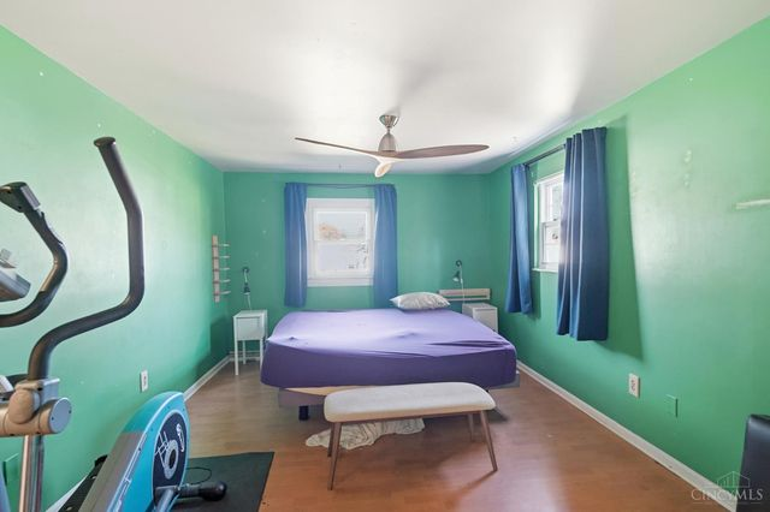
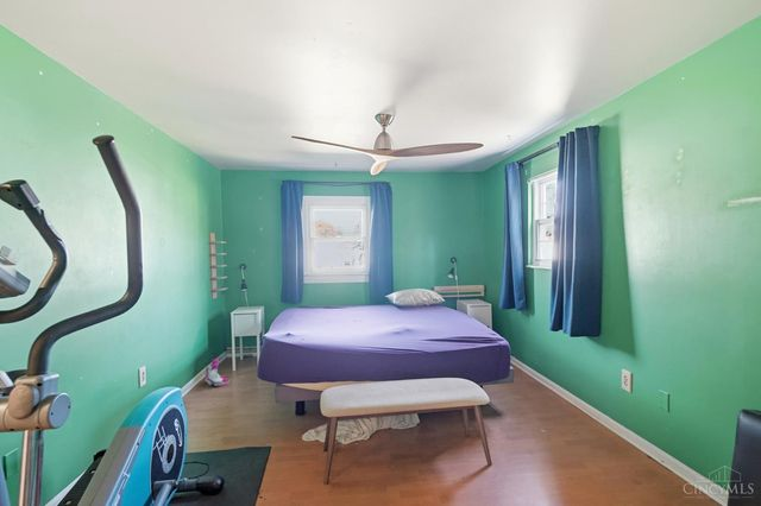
+ boots (215, 371)
